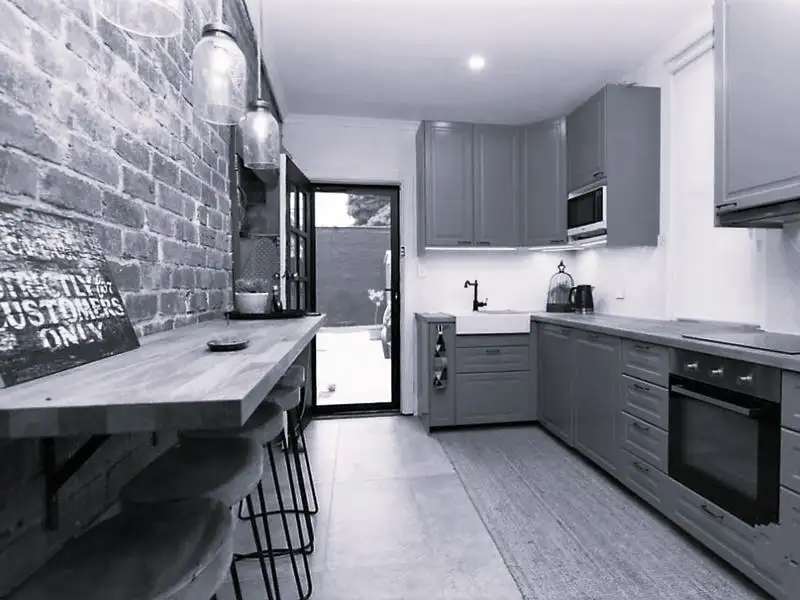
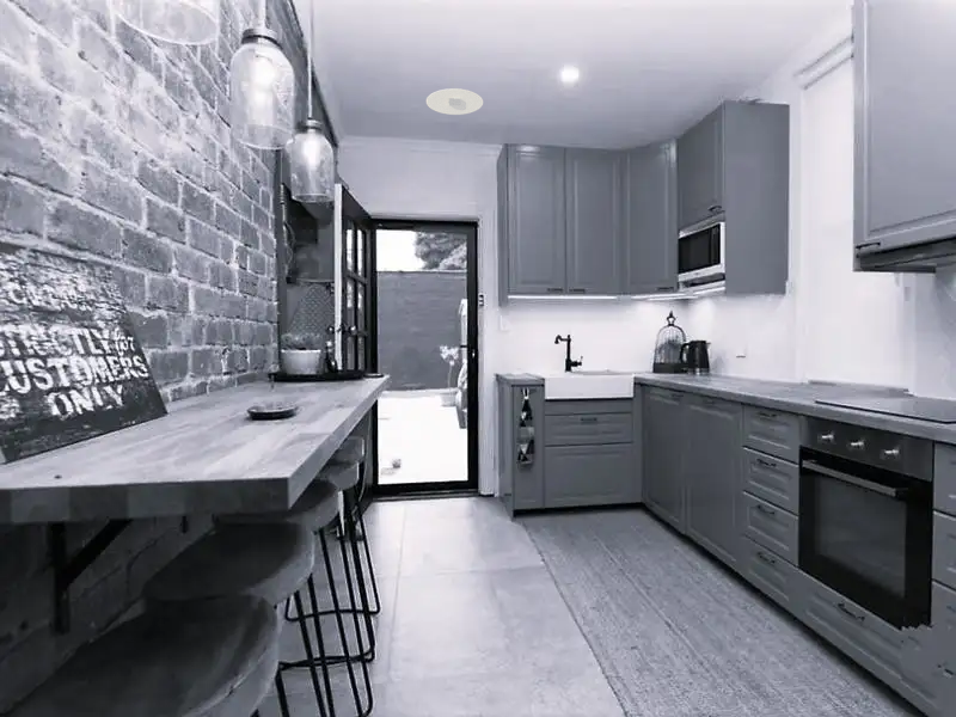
+ recessed light (454, 99)
